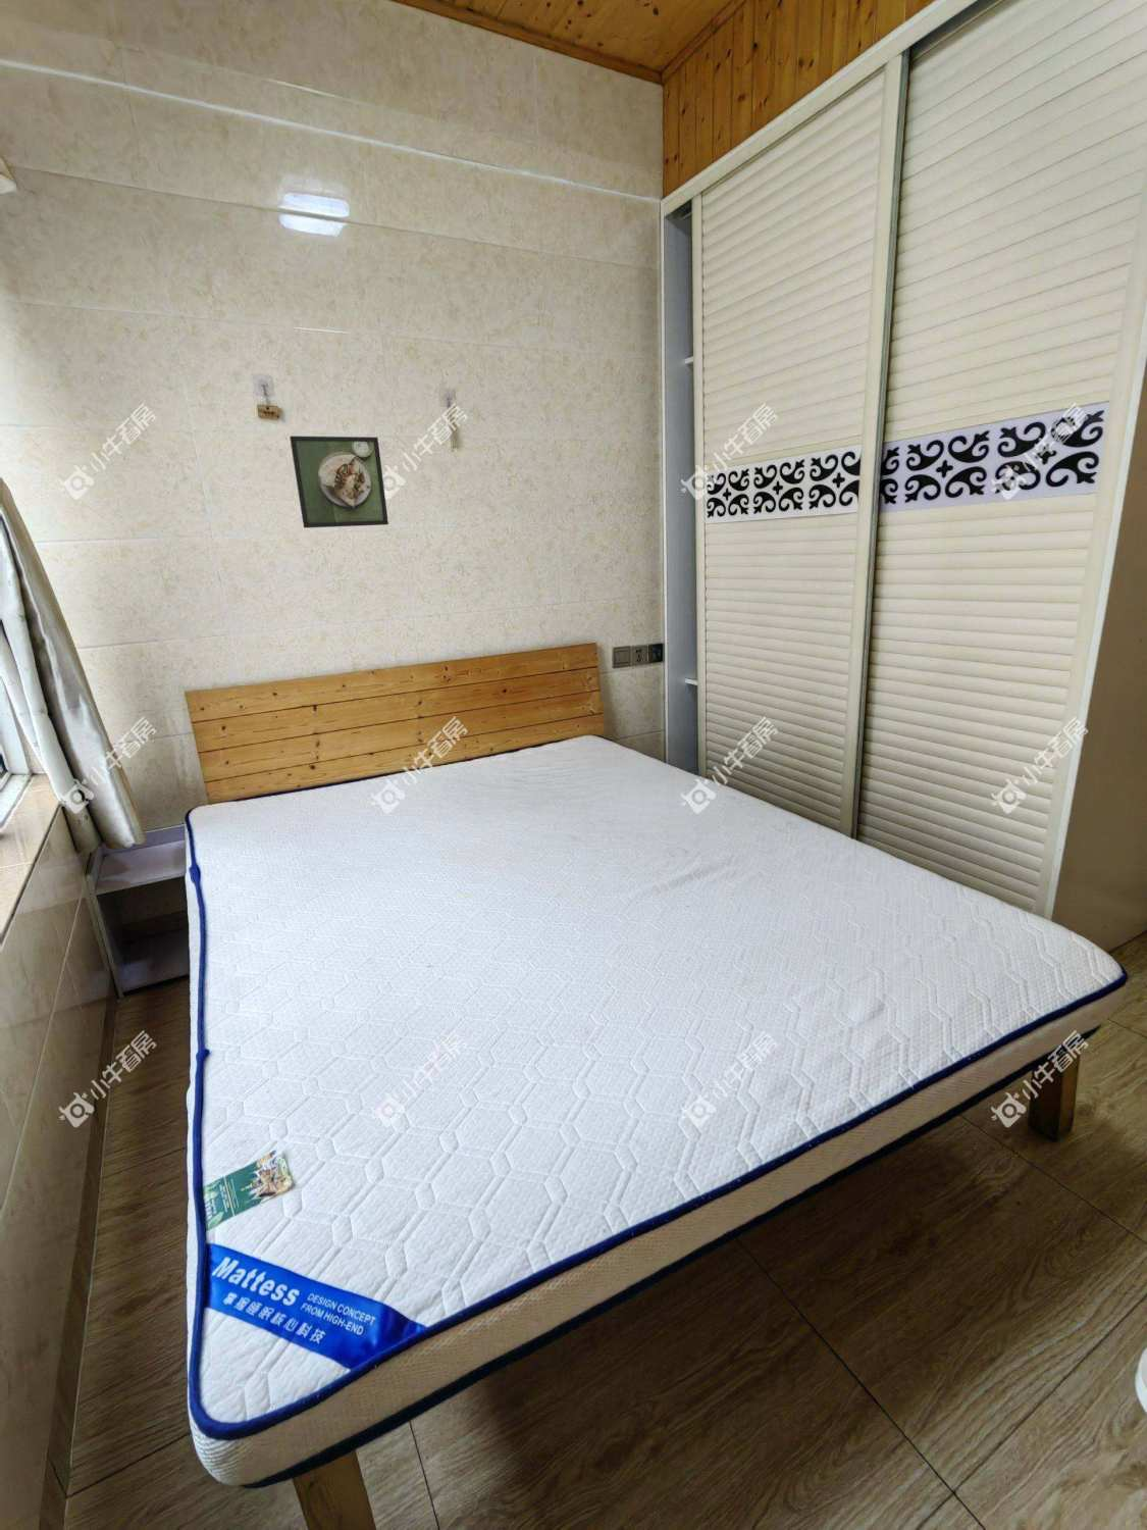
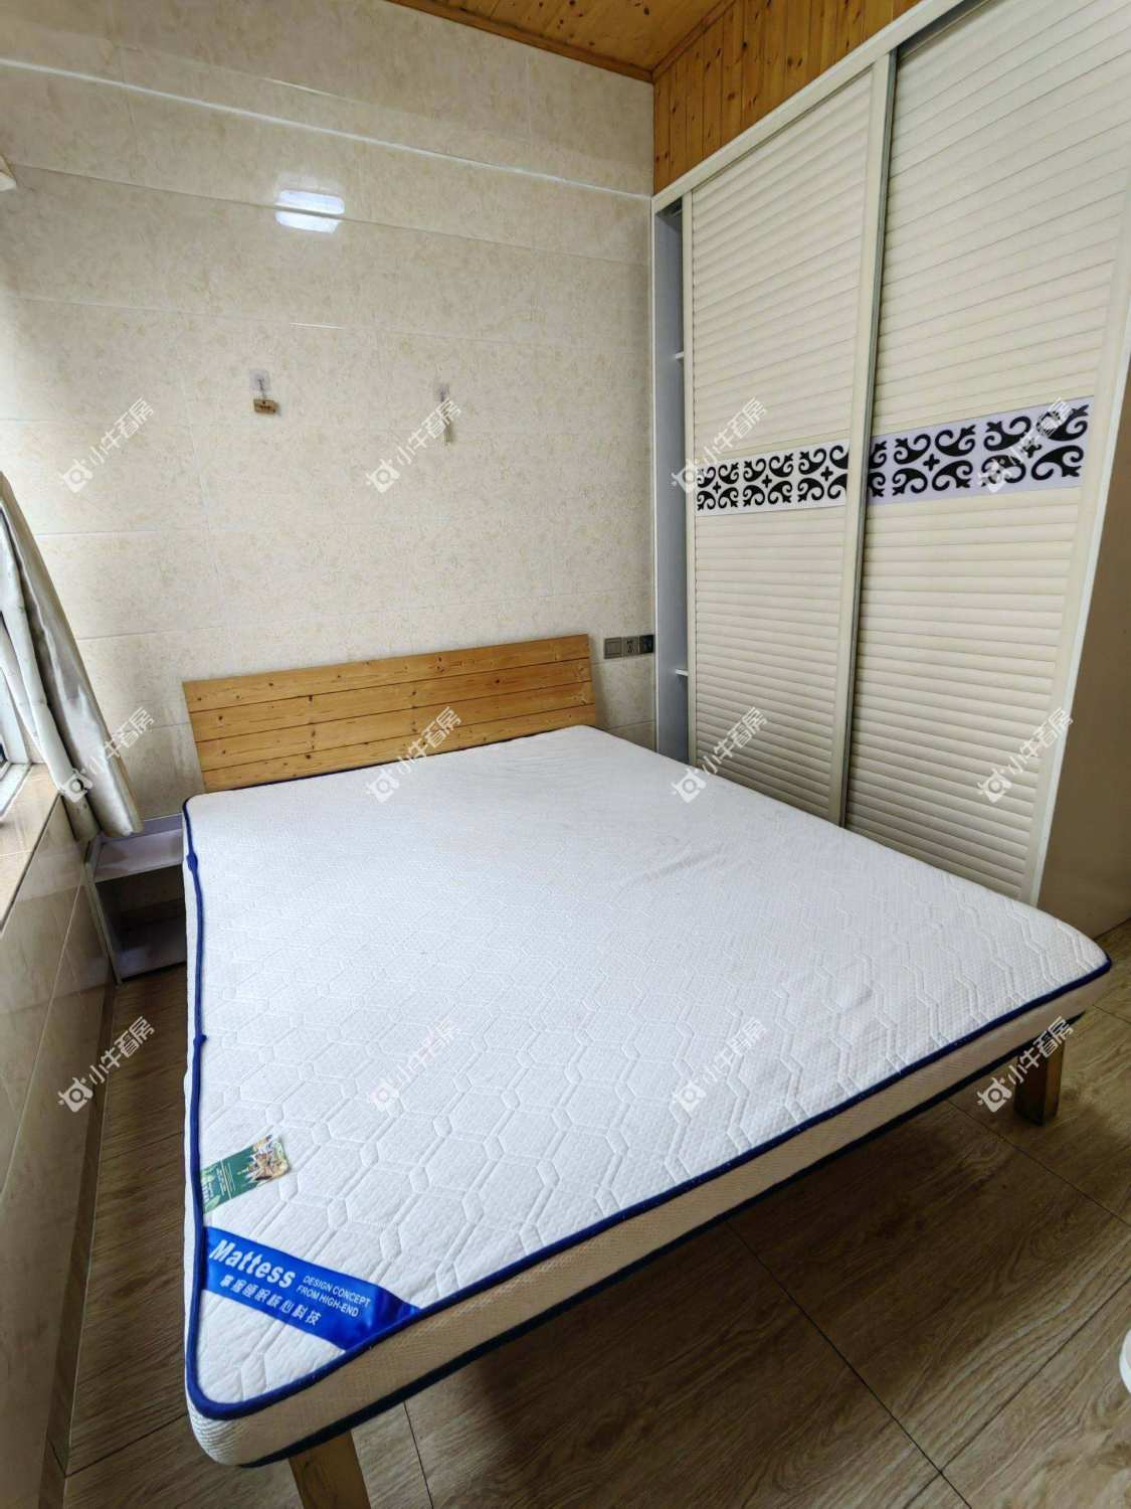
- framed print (341, 482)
